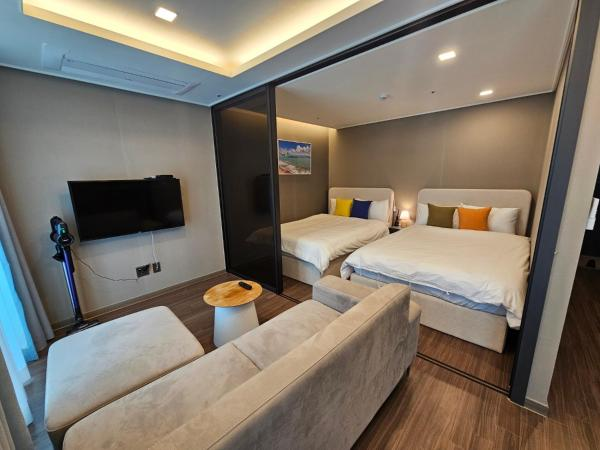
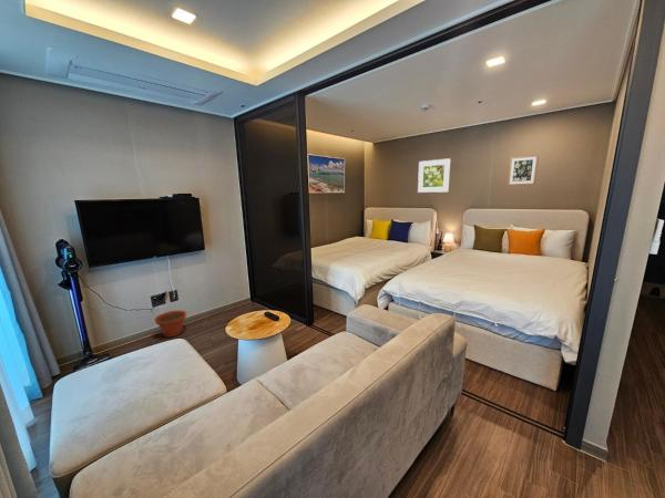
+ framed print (433, 176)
+ wall art (522, 170)
+ plant pot (172, 324)
